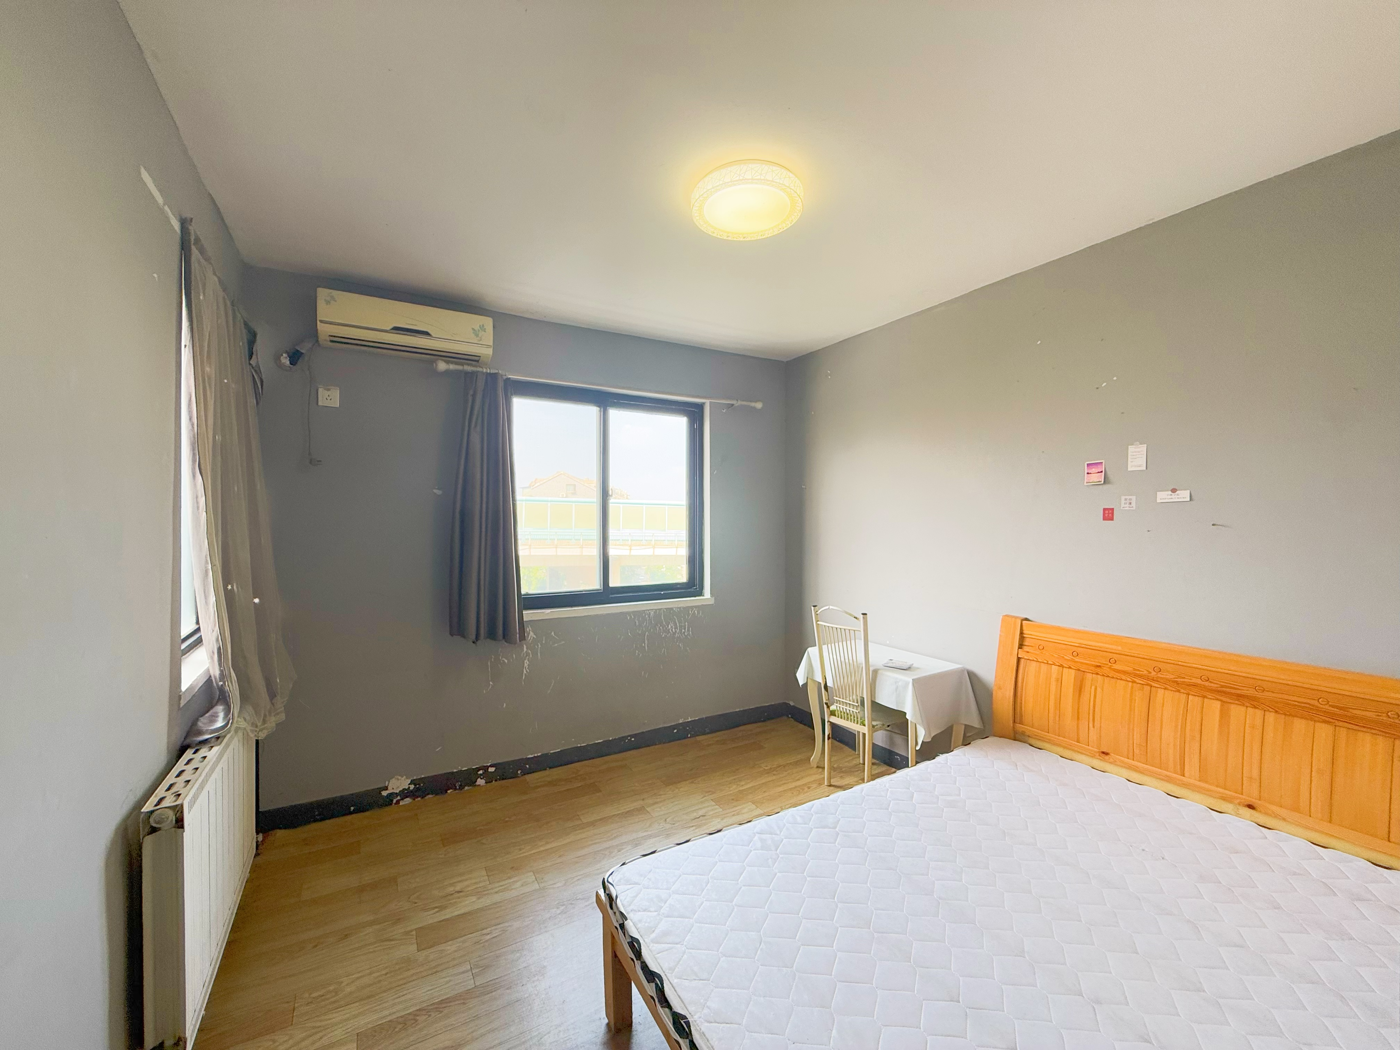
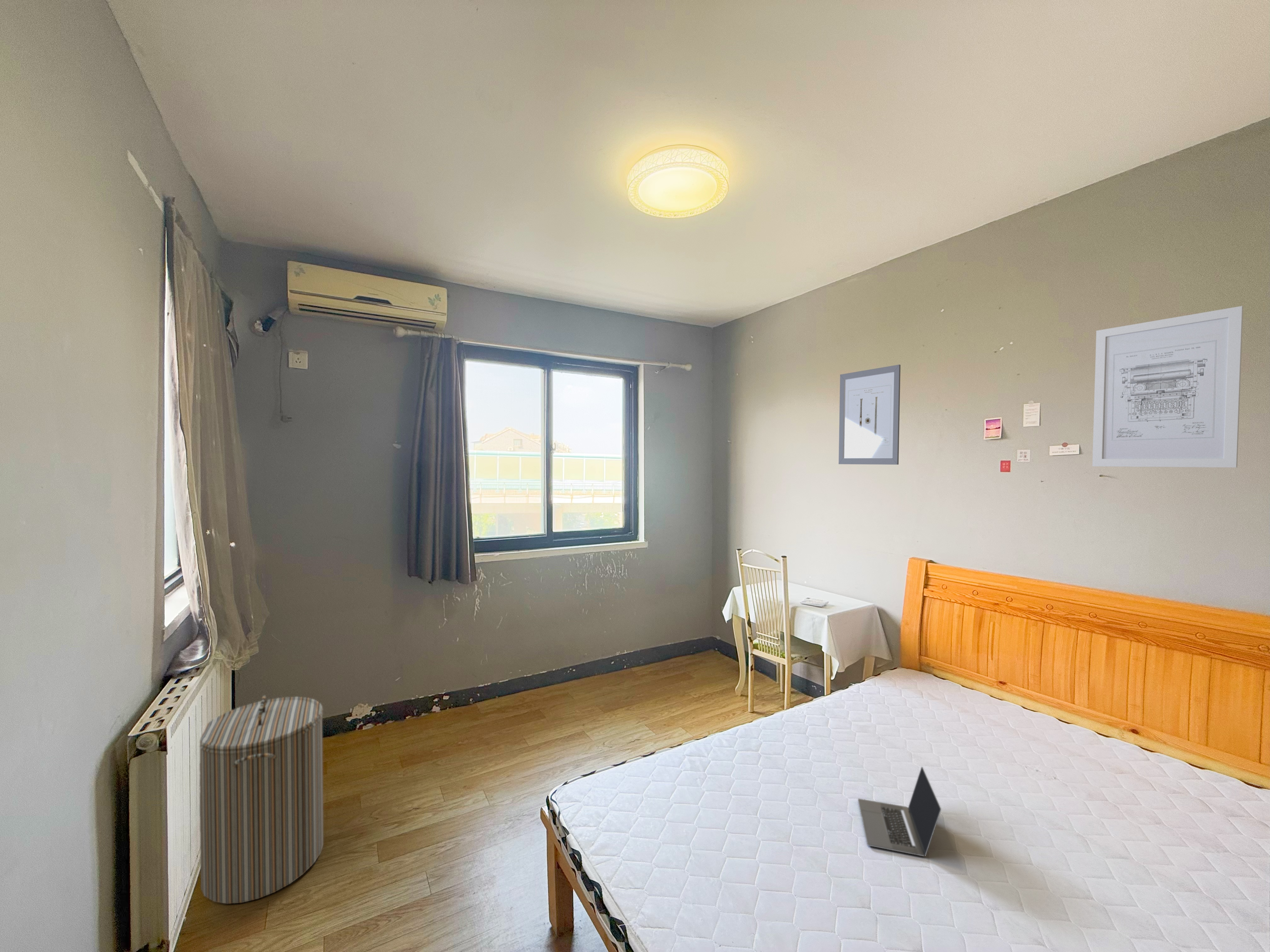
+ wall art (1161, 394)
+ laundry hamper (264, 780)
+ laptop (902, 823)
+ wall art (868, 417)
